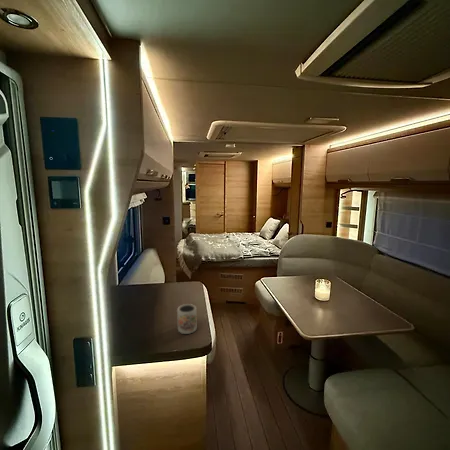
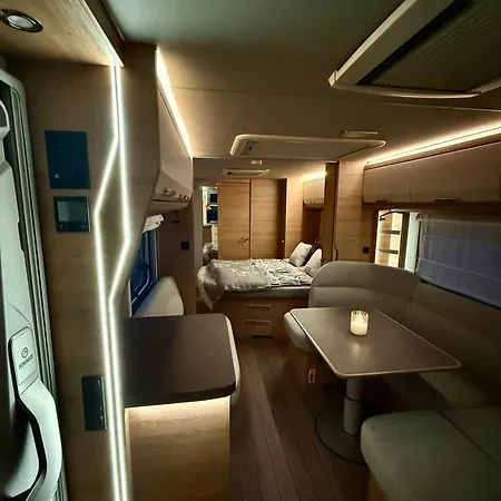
- mug (186, 316)
